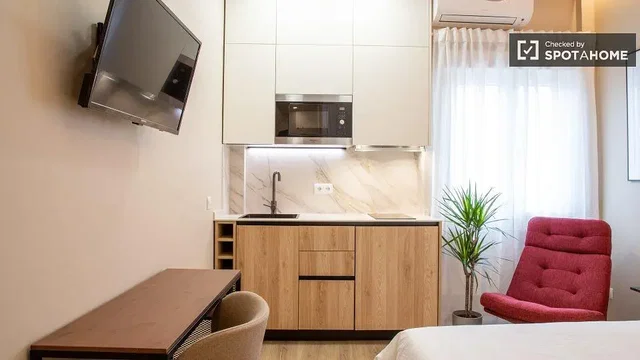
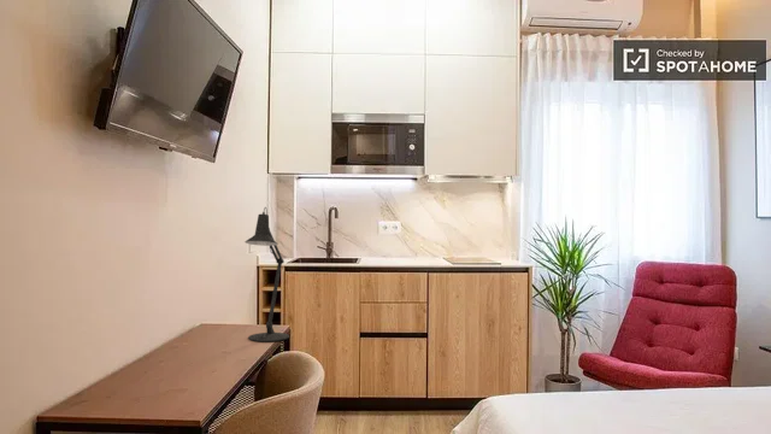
+ desk lamp (276, 272)
